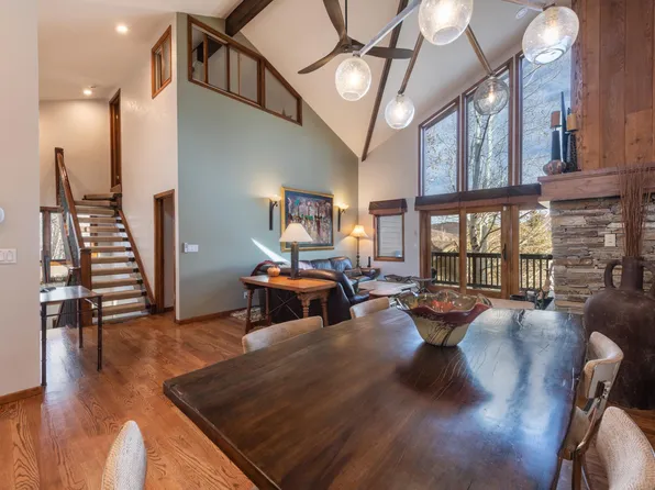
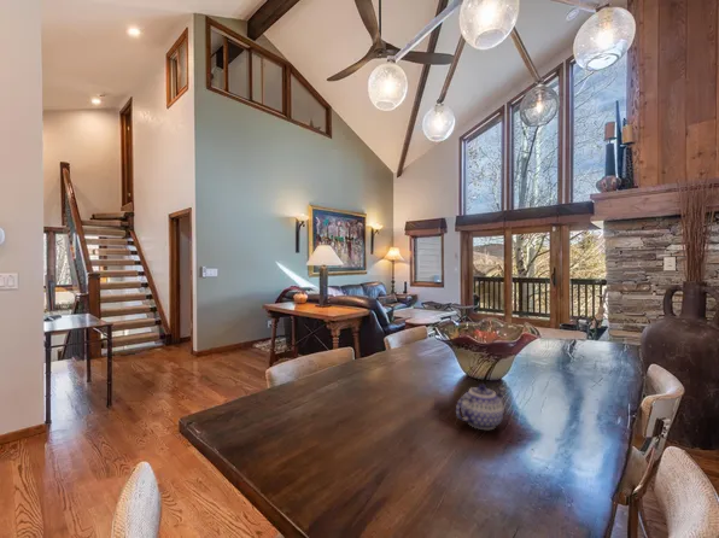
+ teapot (481, 404)
